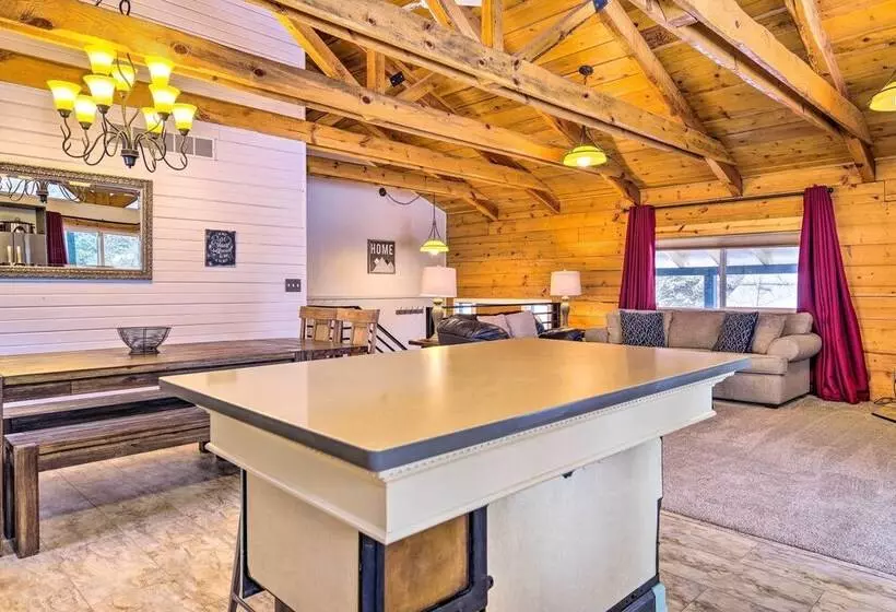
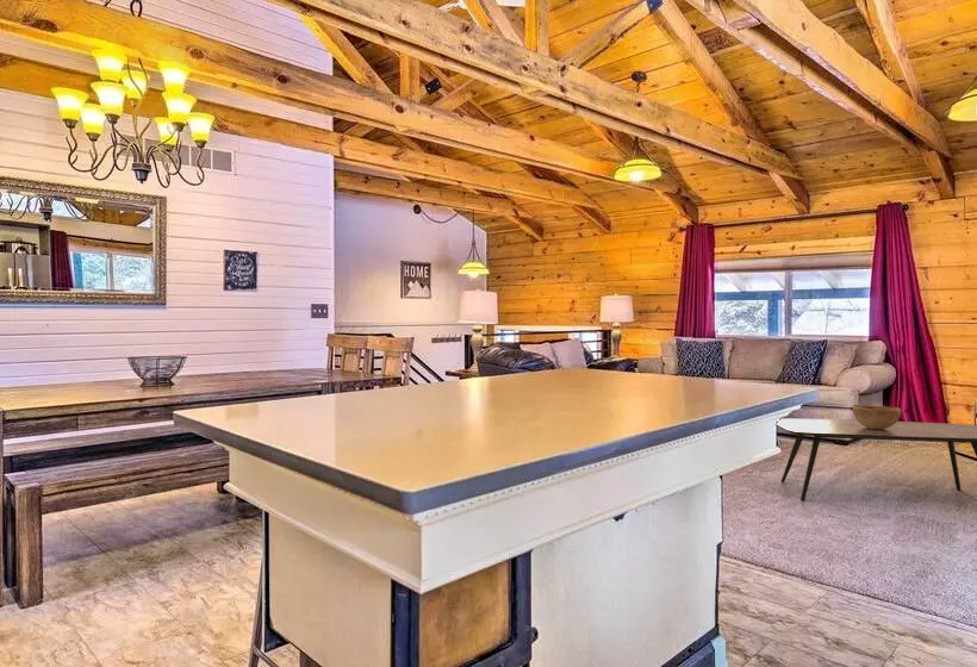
+ decorative bowl (876, 417)
+ coffee table (884, 438)
